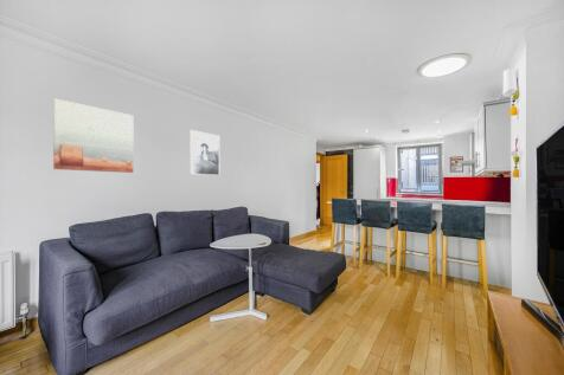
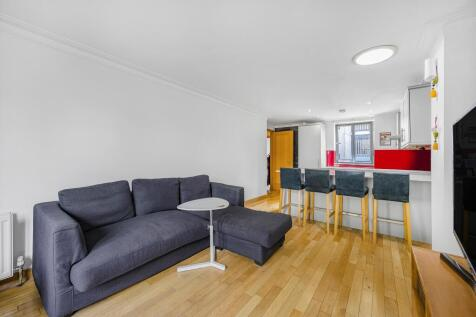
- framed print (205, 154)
- wall art (97, 140)
